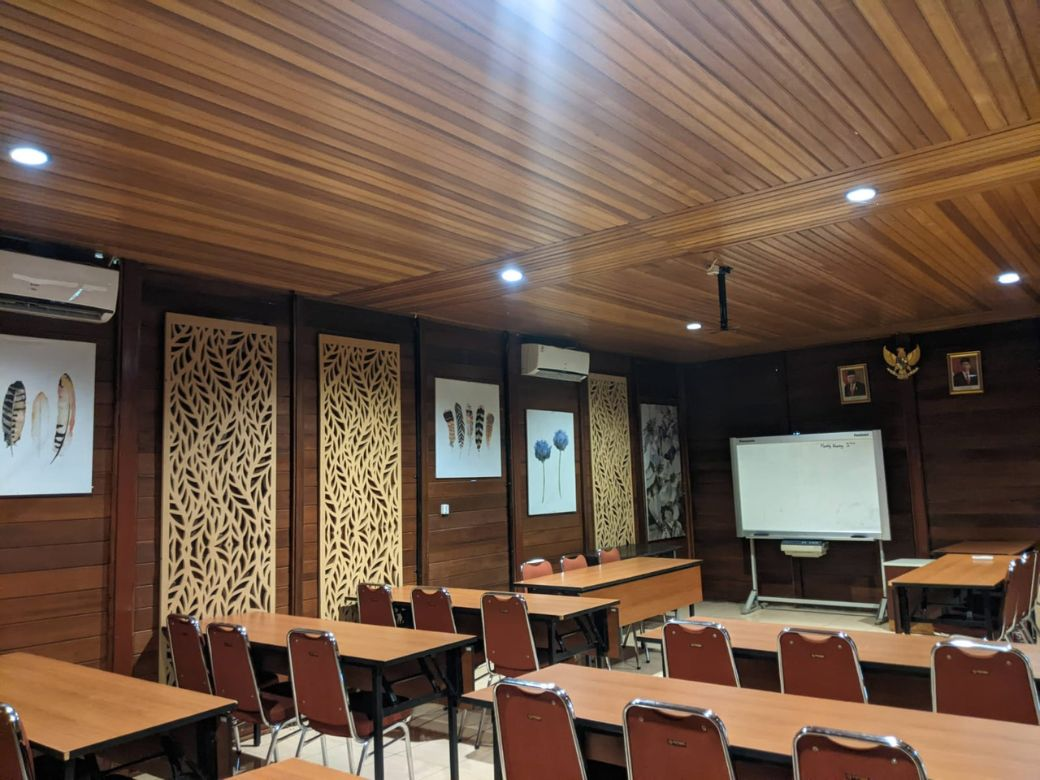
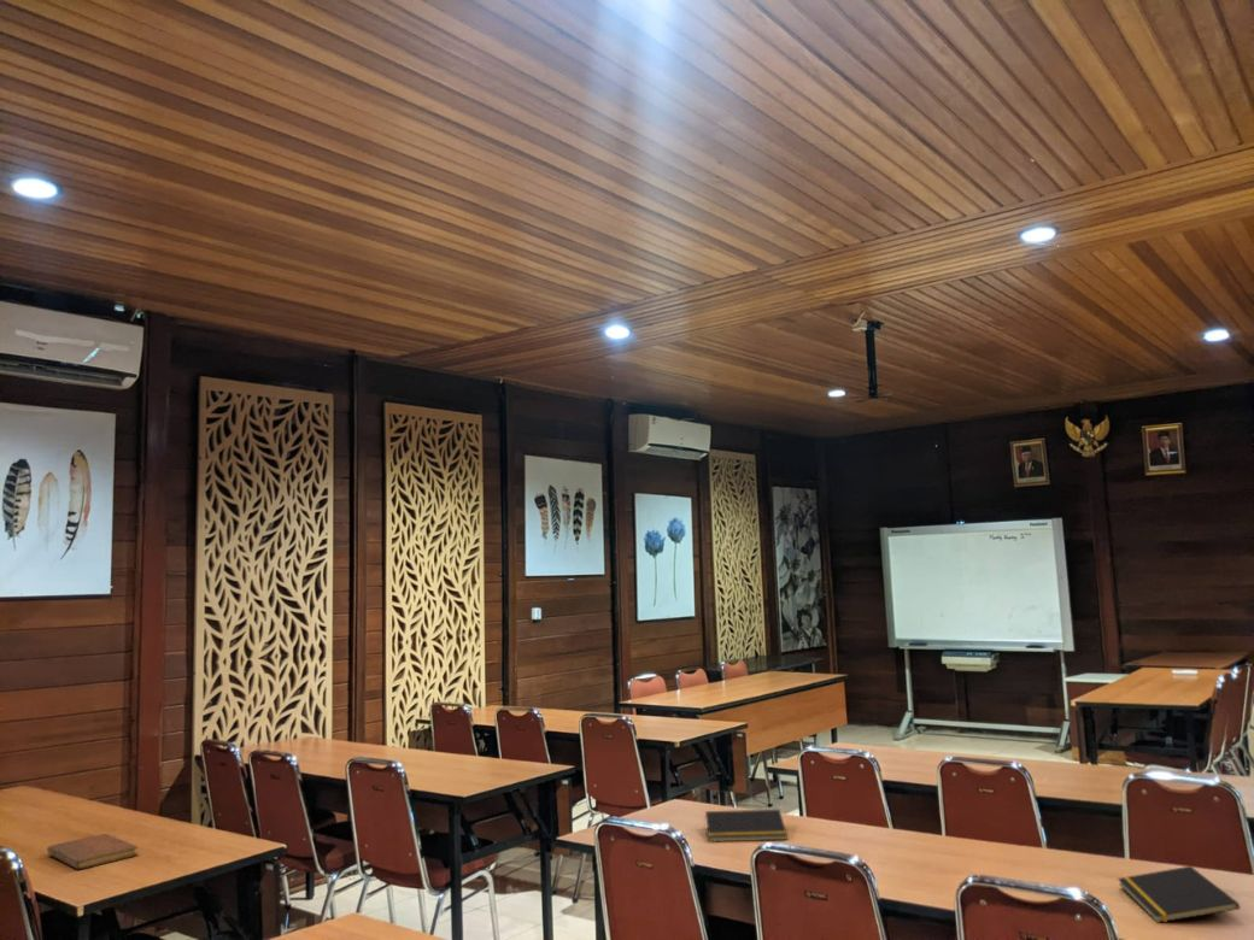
+ notepad (745, 824)
+ notepad (1174, 892)
+ notebook (92, 850)
